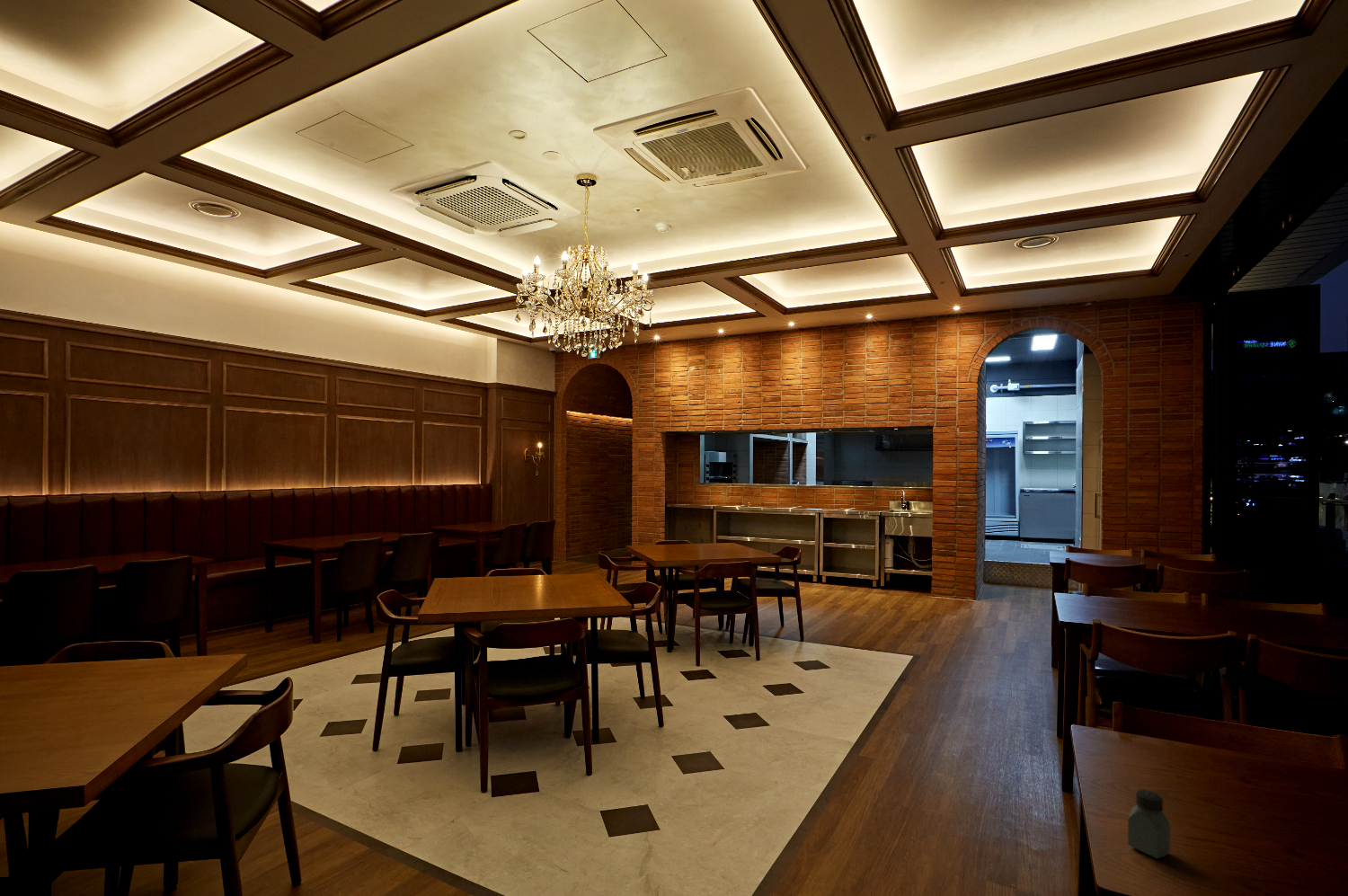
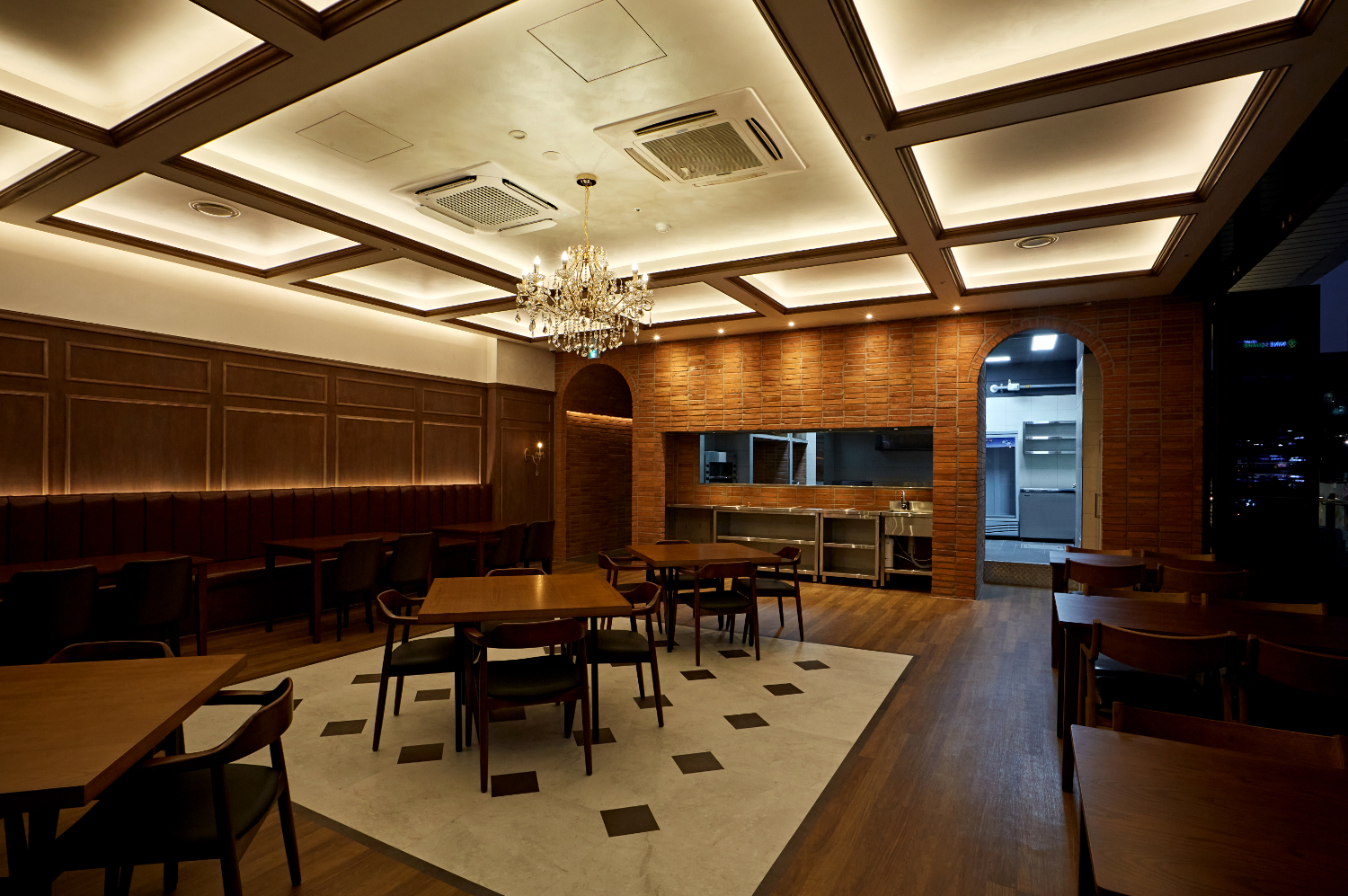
- saltshaker (1148, 821)
